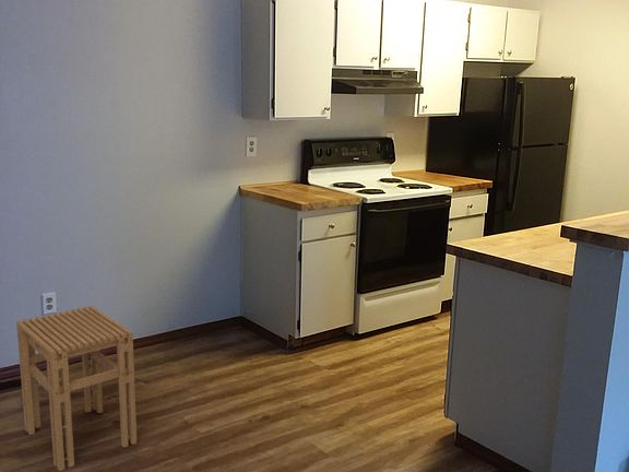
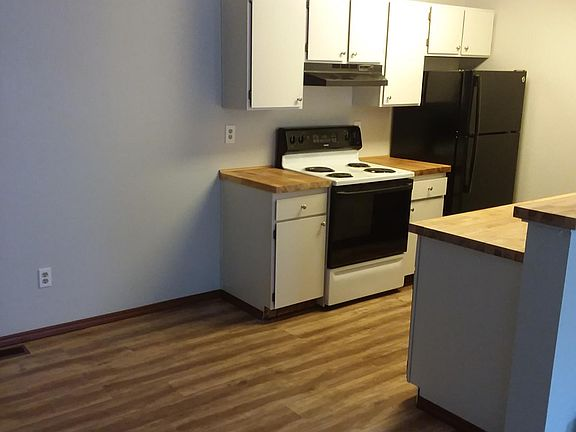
- stool (76, 382)
